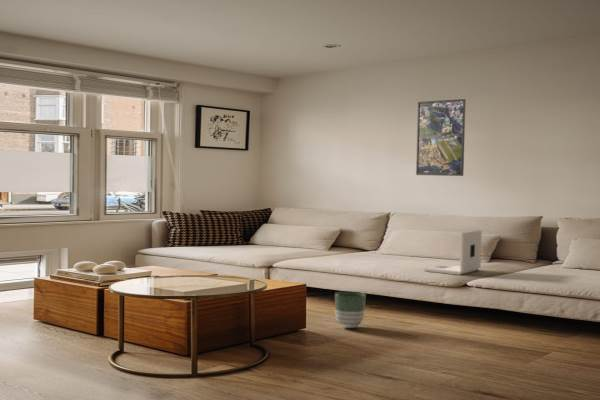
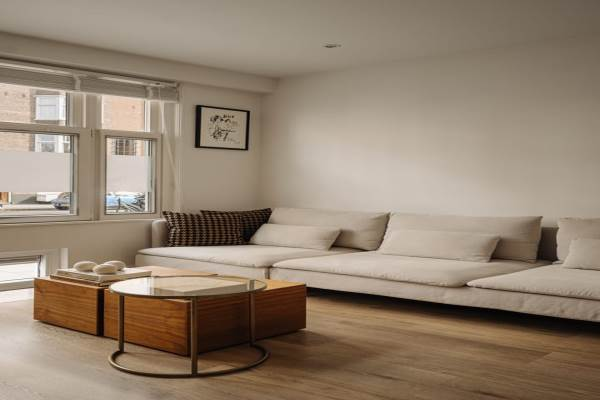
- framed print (440, 138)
- laptop (461, 250)
- planter (349, 310)
